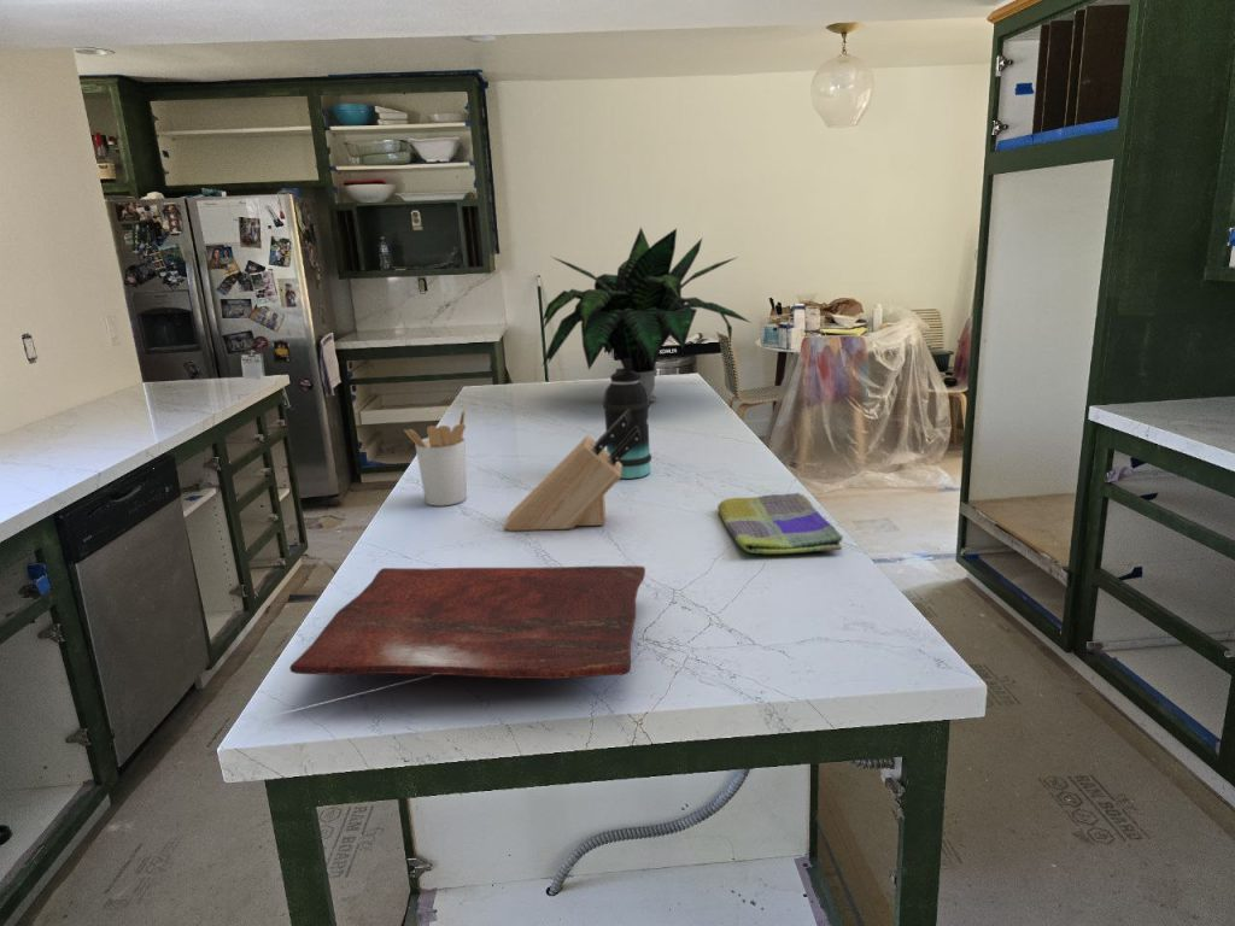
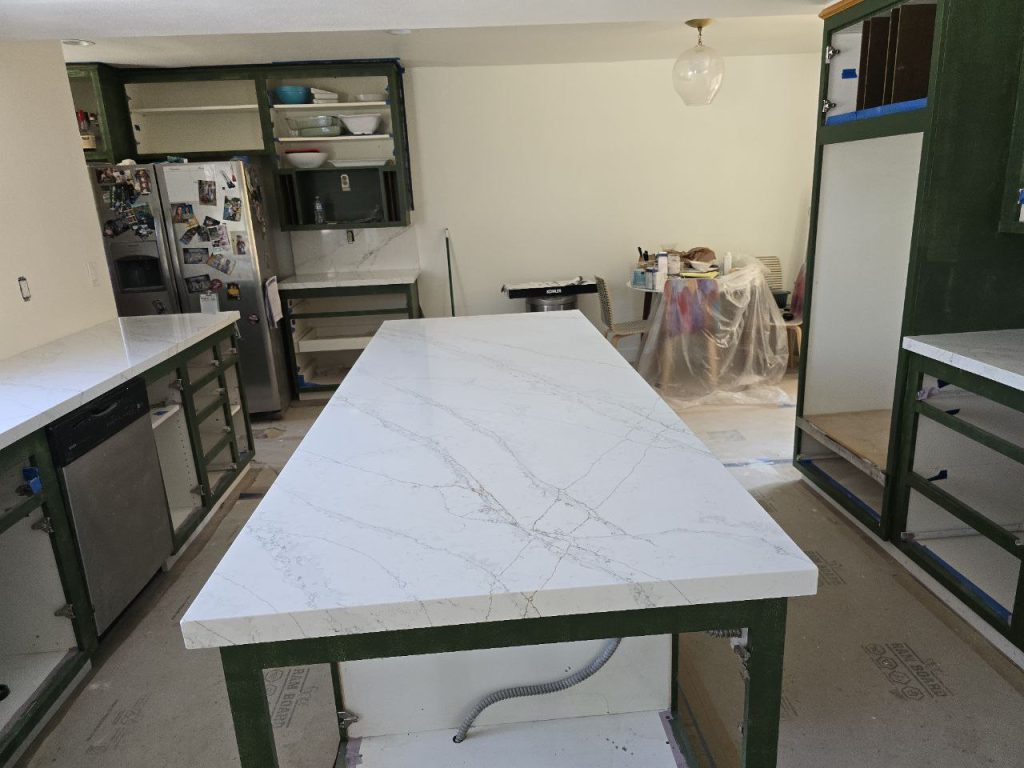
- knife block (572, 468)
- potted plant (643, 316)
- utensil holder (444, 458)
- dish towel (775, 521)
- bottle (624, 412)
- cutting board (487, 629)
